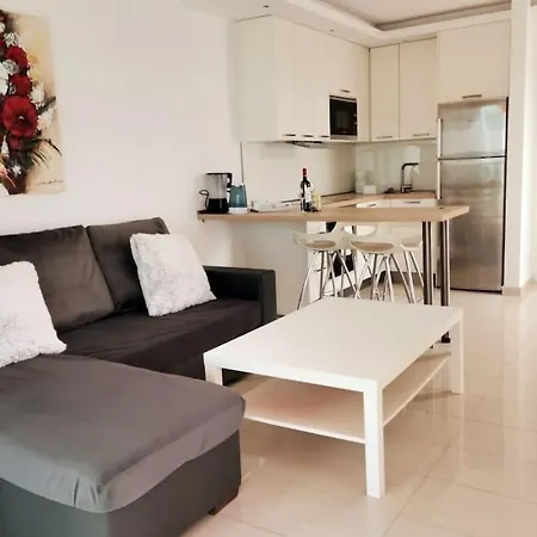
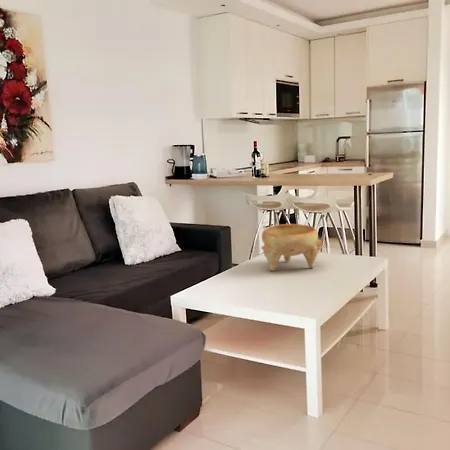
+ decorative bowl (287, 247)
